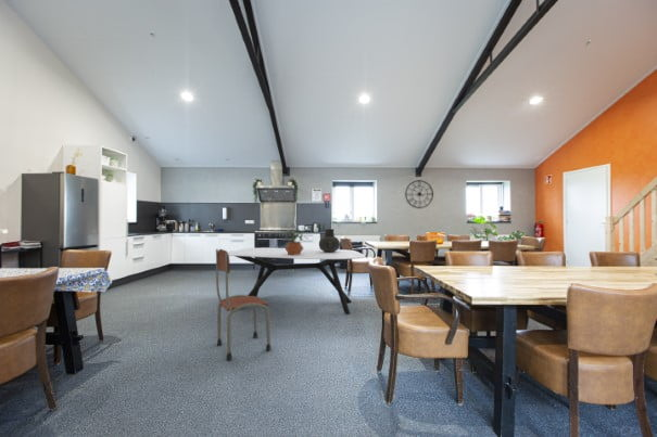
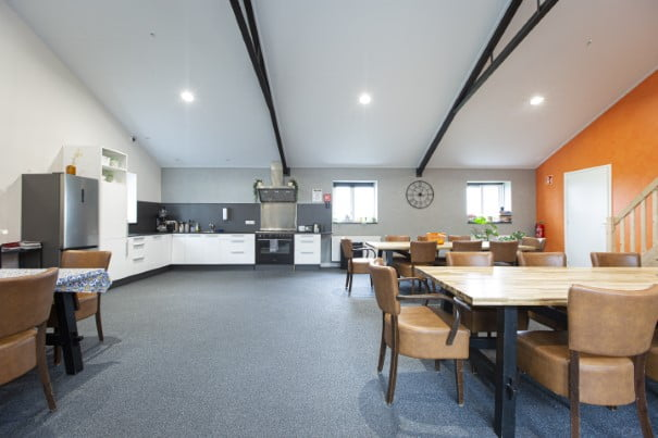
- chair (242, 297)
- ceramic pot (329, 240)
- potted plant (296, 242)
- dining table (295, 268)
